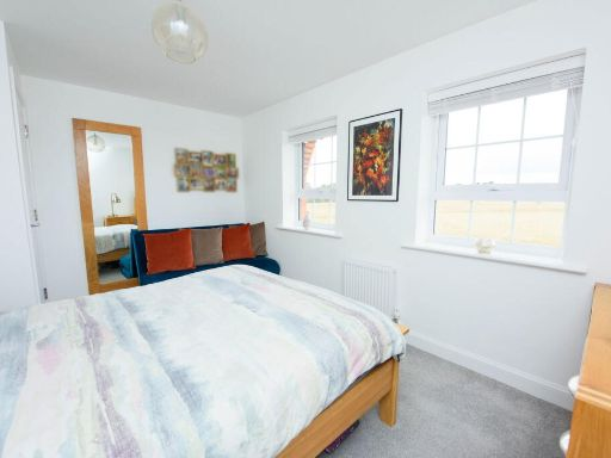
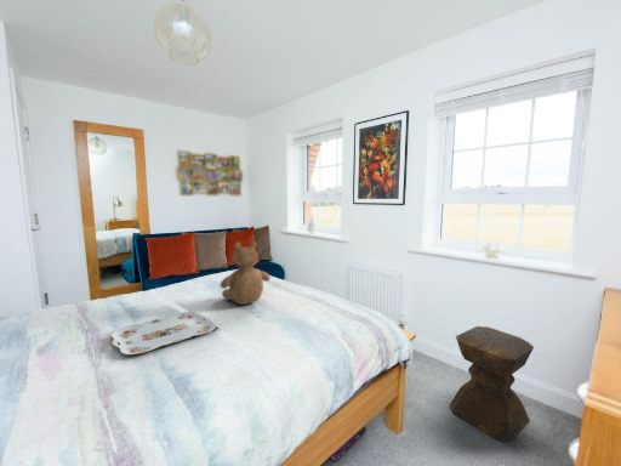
+ teddy bear (241, 271)
+ stool (490, 375)
+ serving tray (165, 330)
